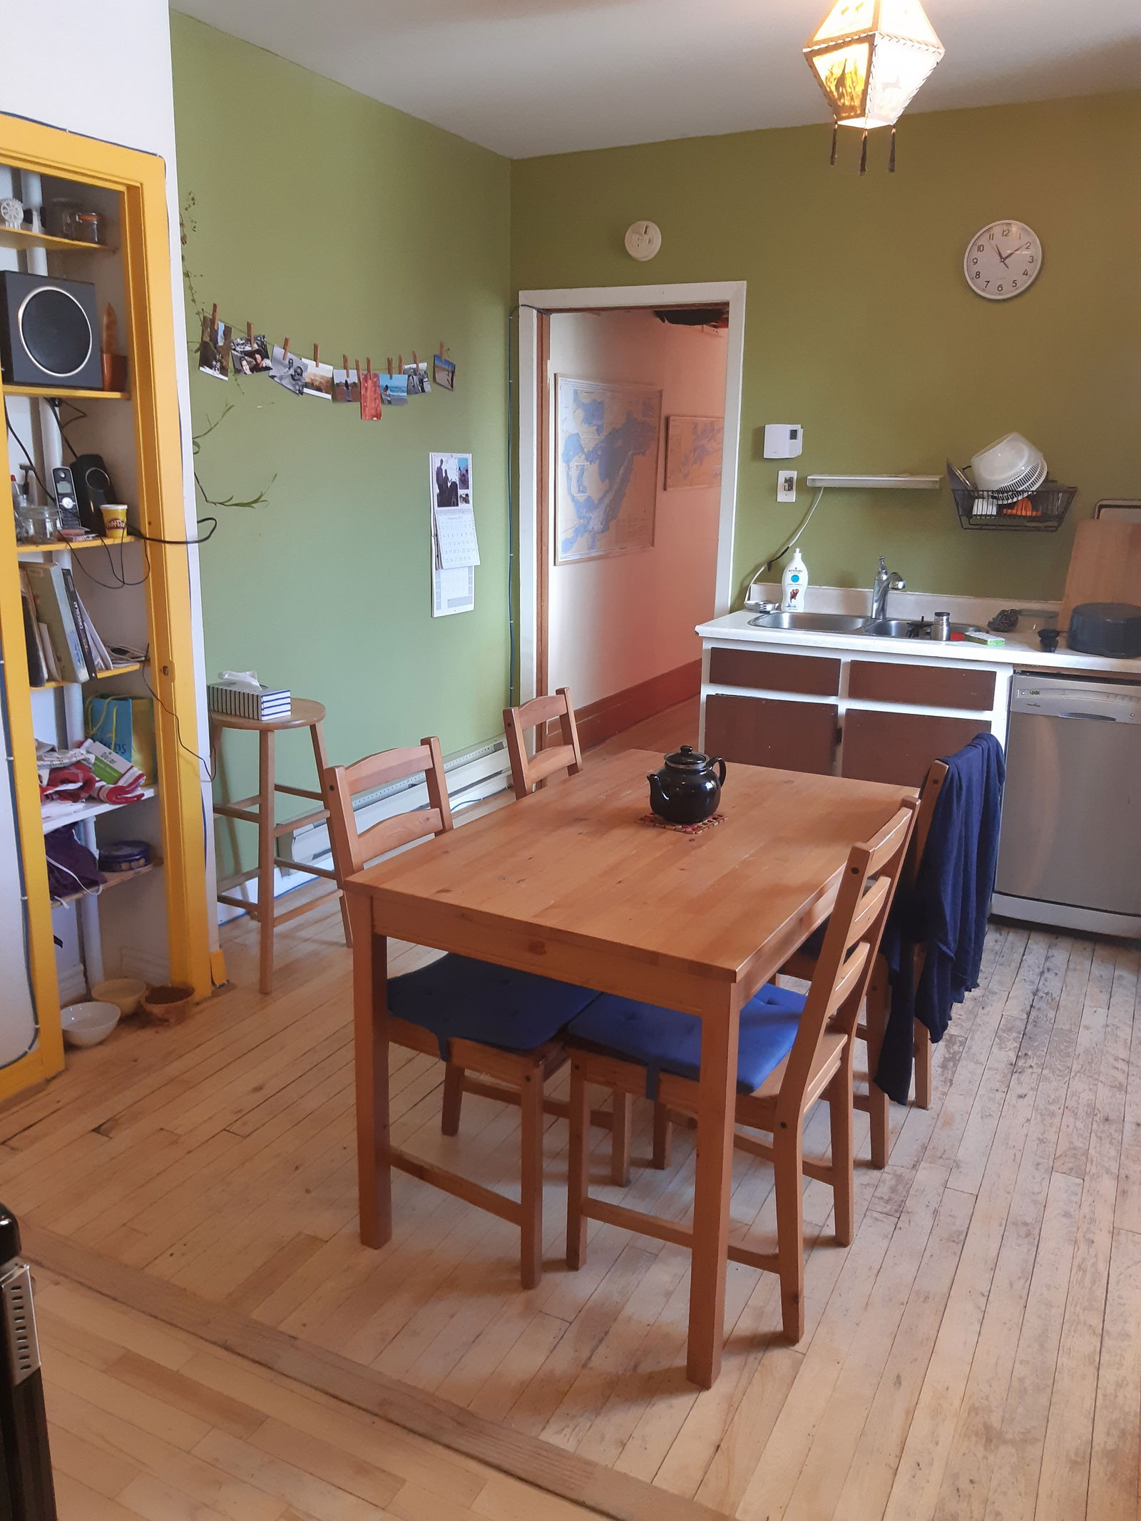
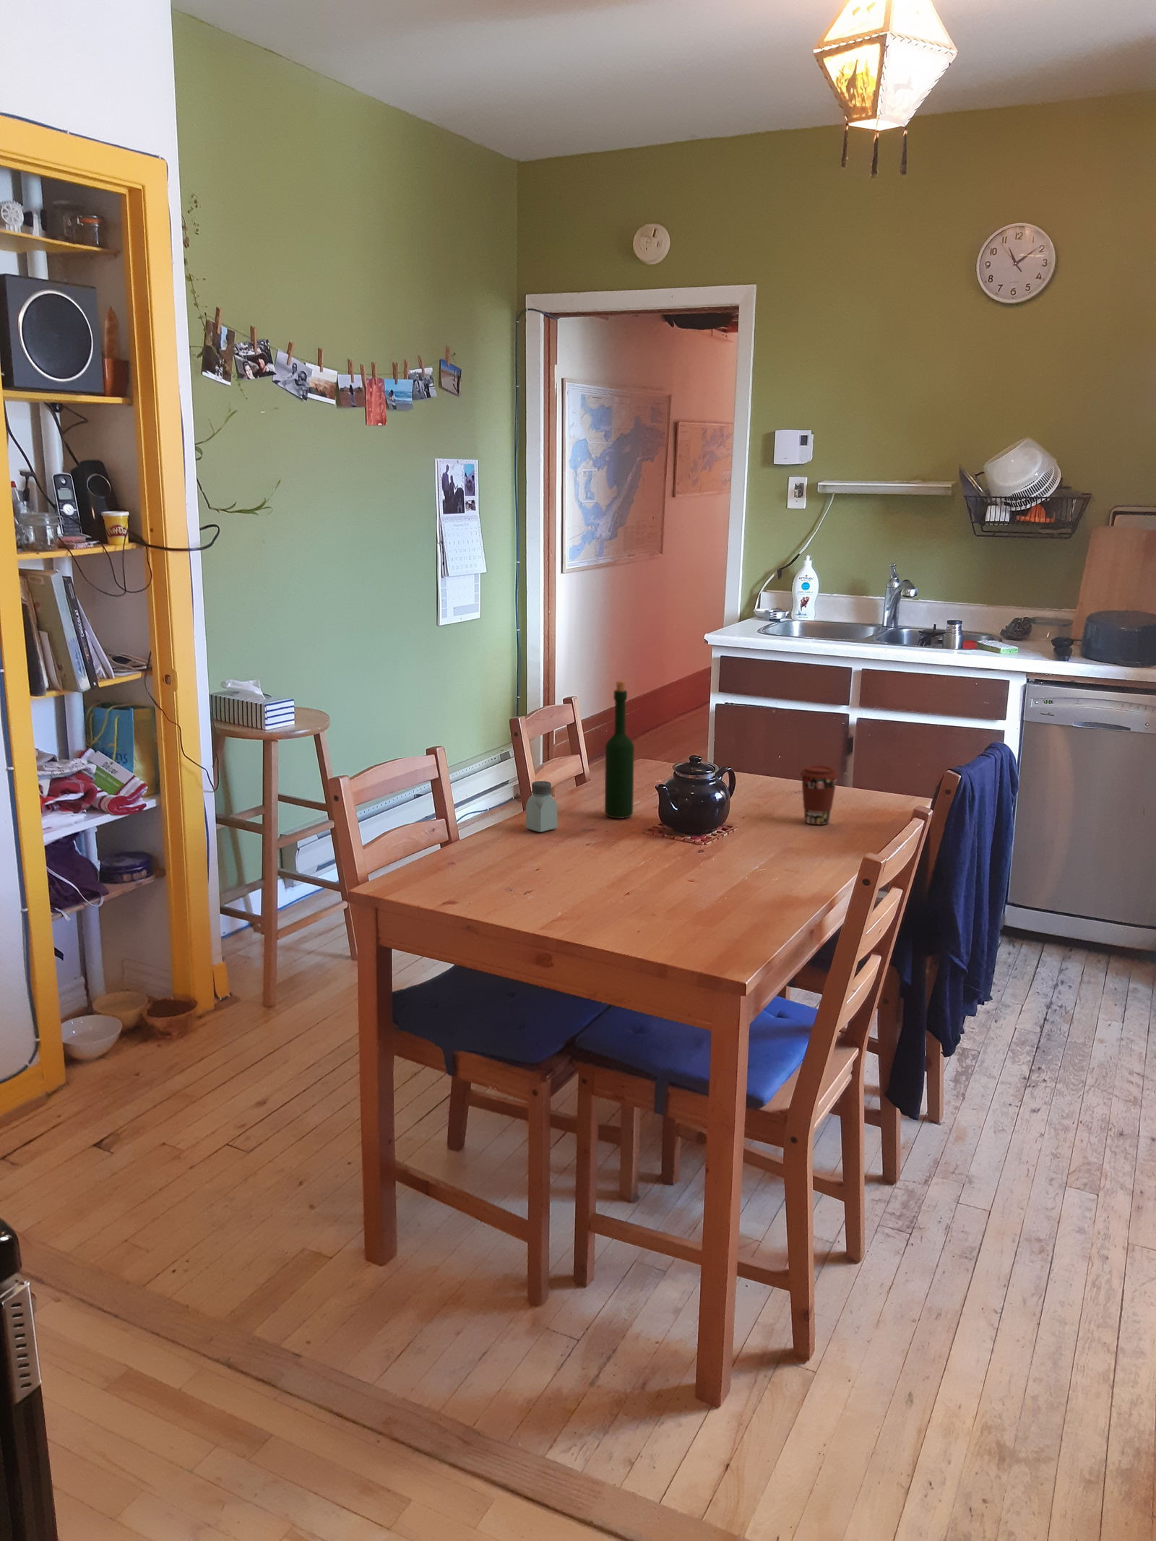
+ wine bottle (619, 749)
+ coffee cup (818, 794)
+ saltshaker (542, 805)
